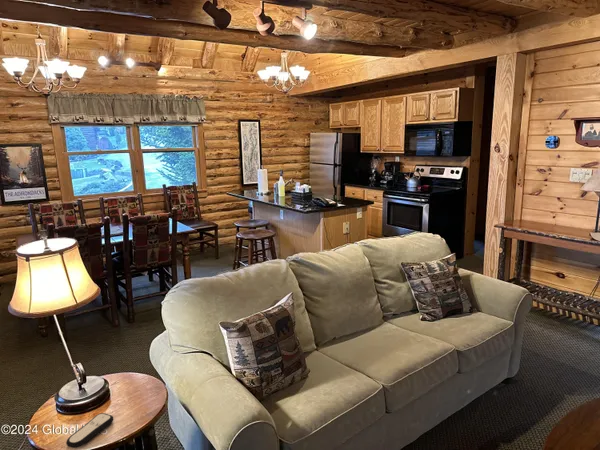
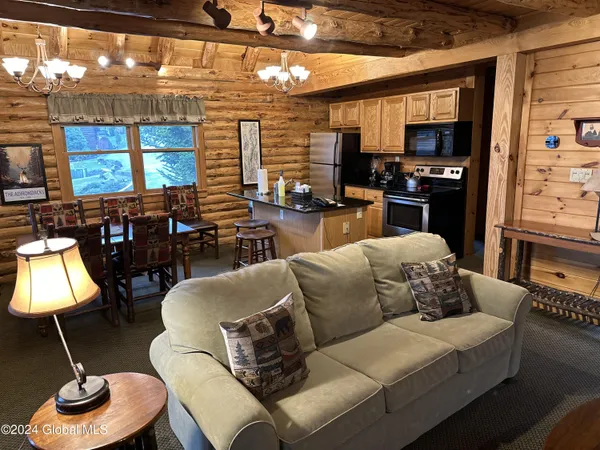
- remote control (90, 429)
